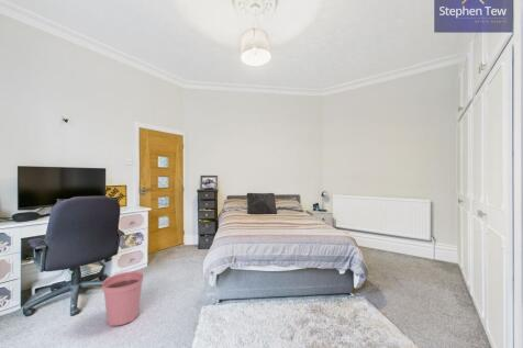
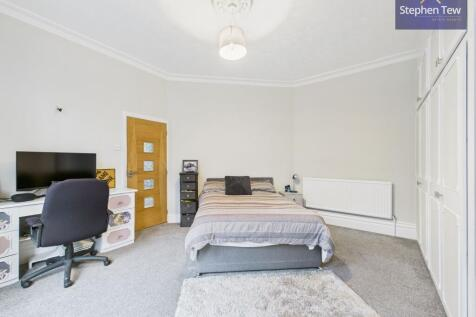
- plant pot (123, 298)
